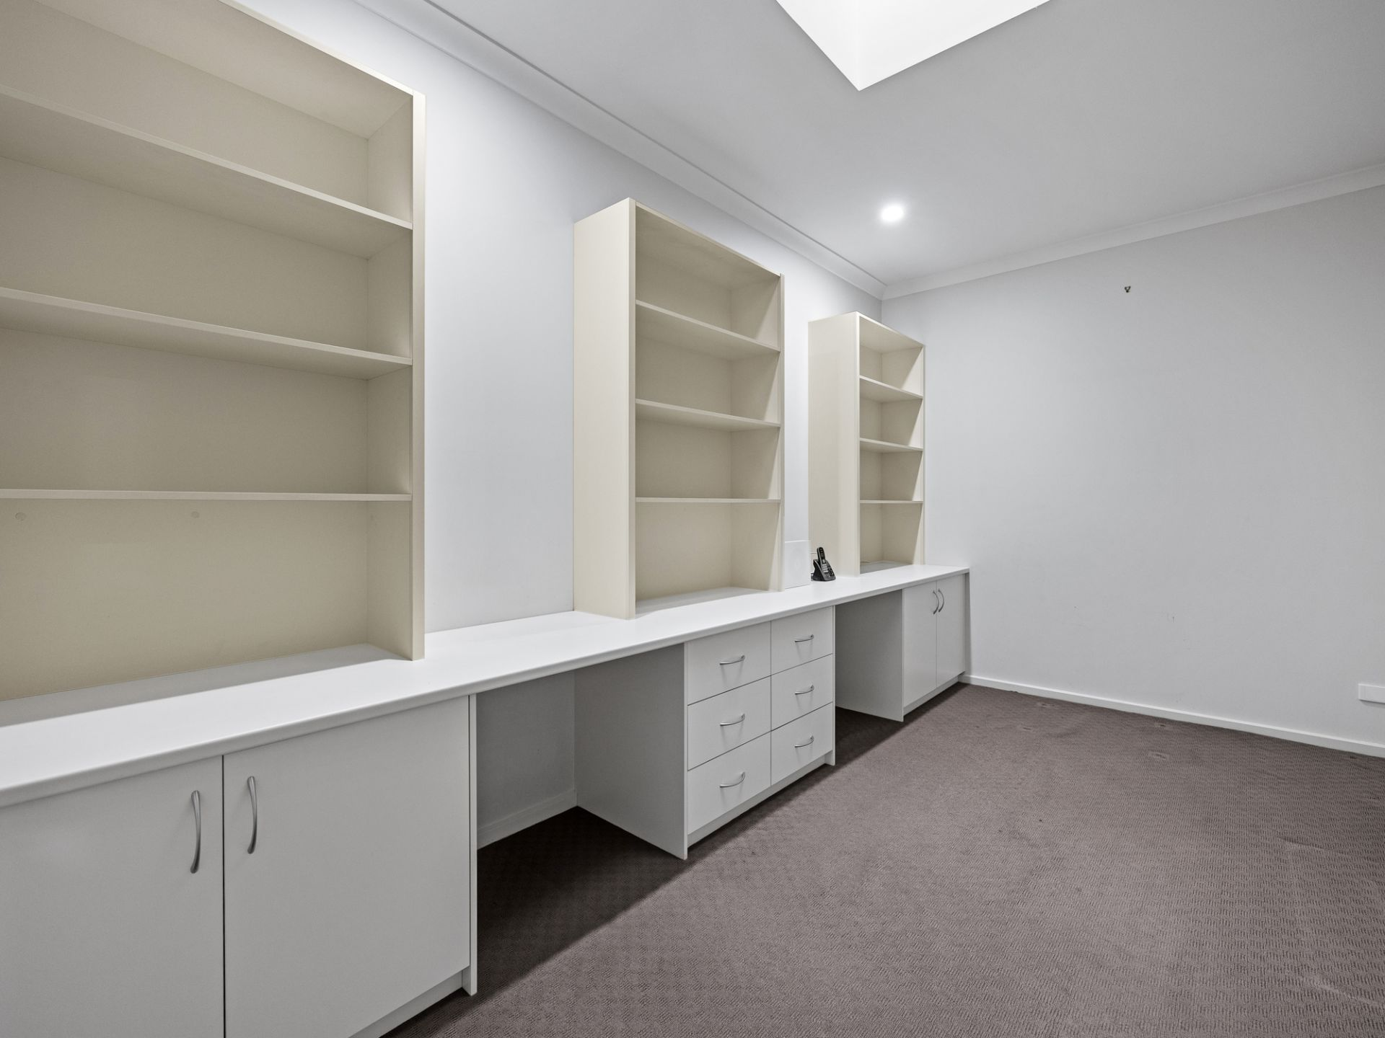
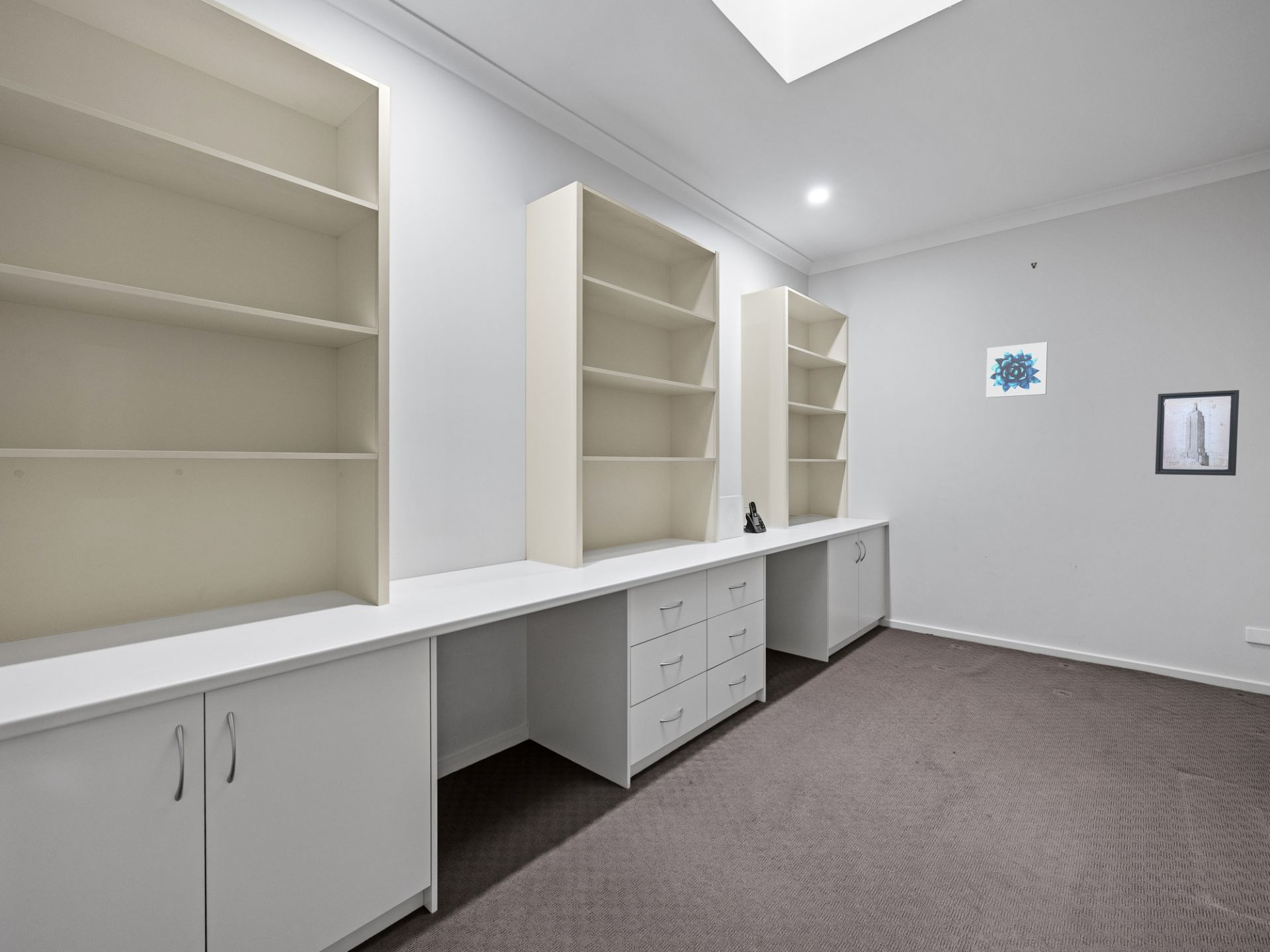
+ wall art (1195, 433)
+ wall art (1016, 370)
